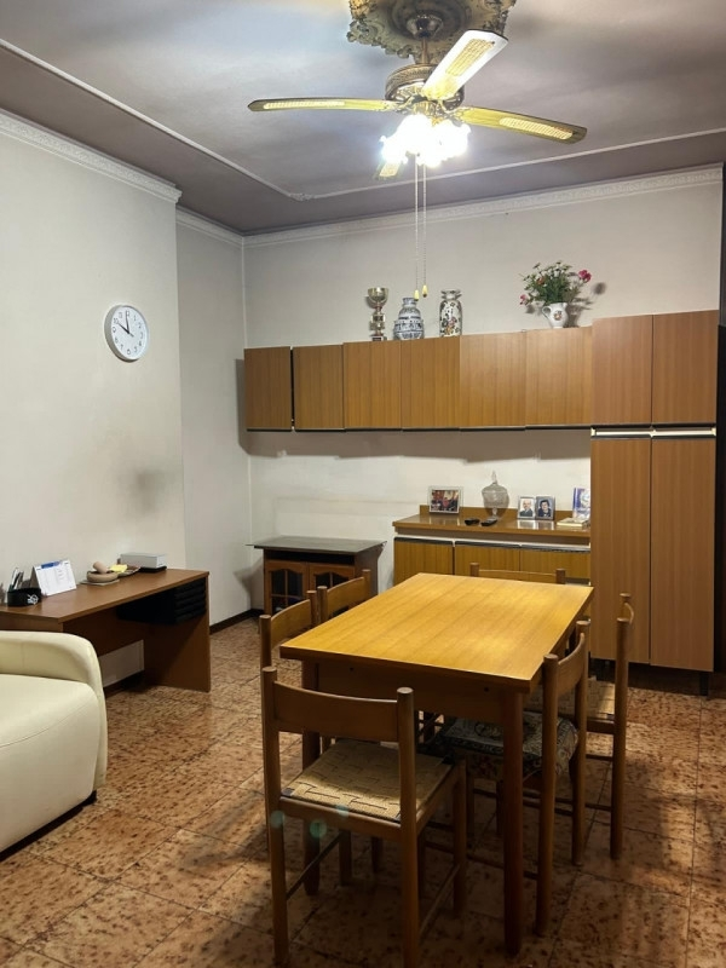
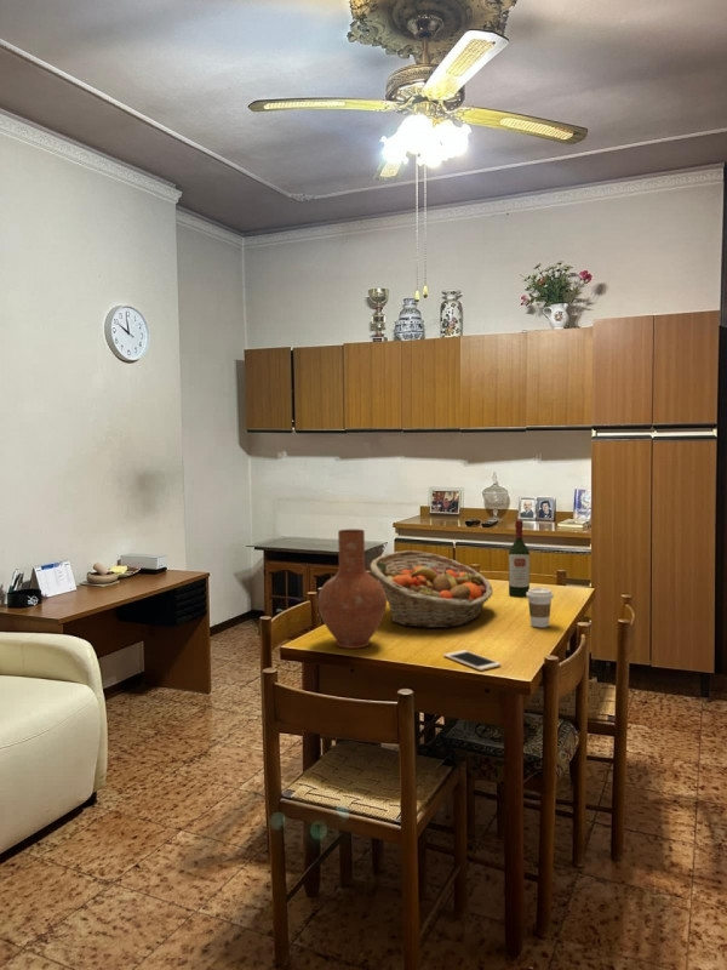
+ wine bottle (519, 558)
+ cell phone (471, 660)
+ vase (351, 587)
+ coffee cup (539, 607)
+ fruit basket (431, 587)
